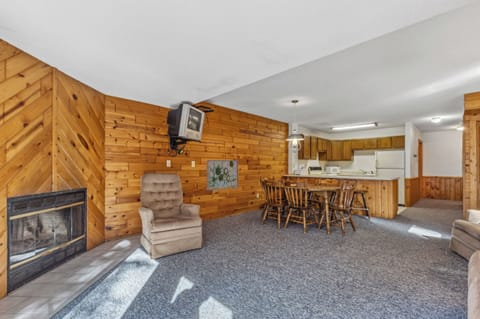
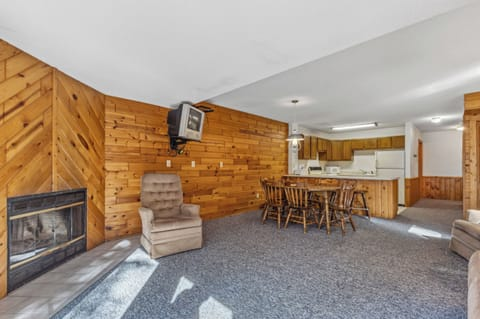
- wall art (223, 174)
